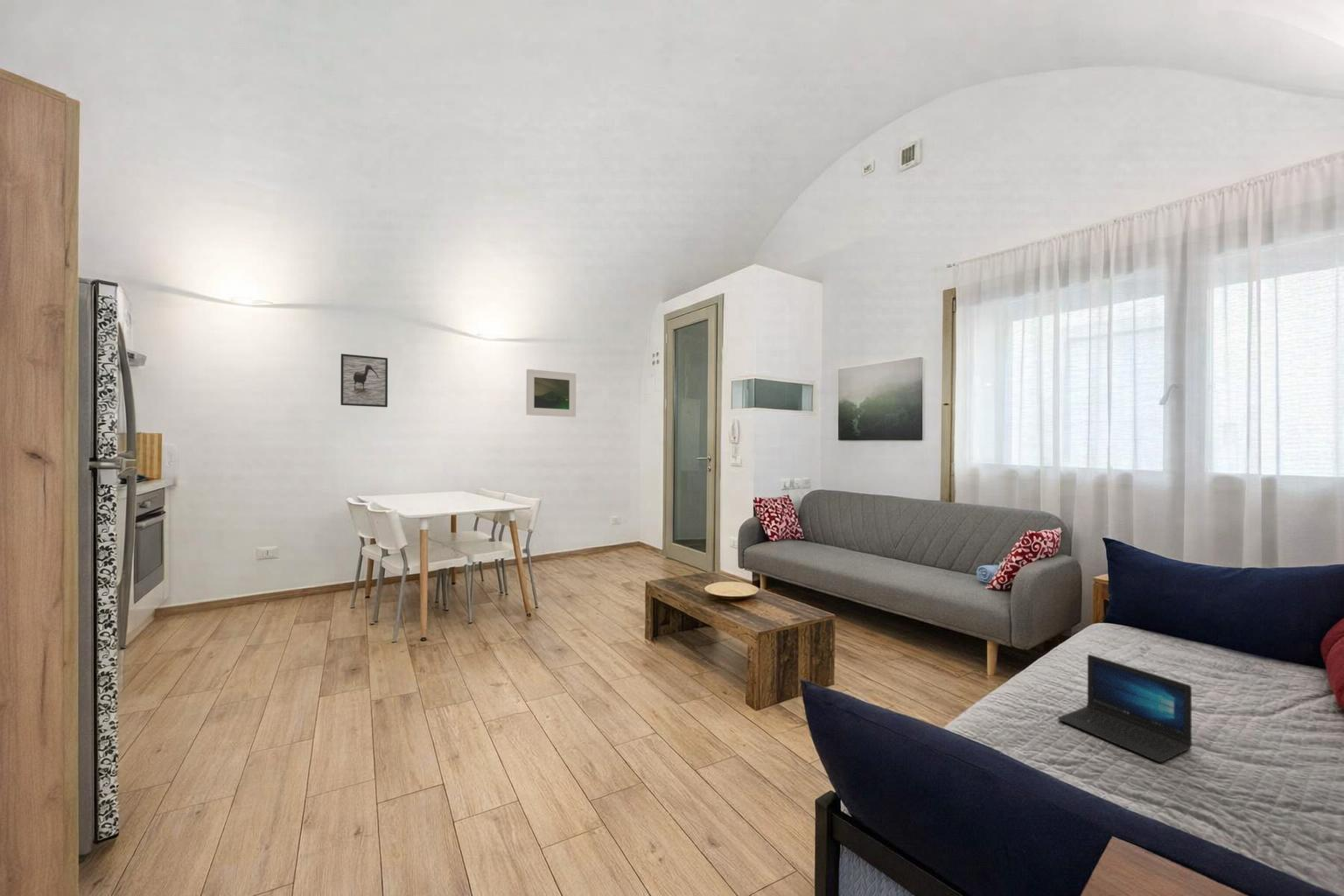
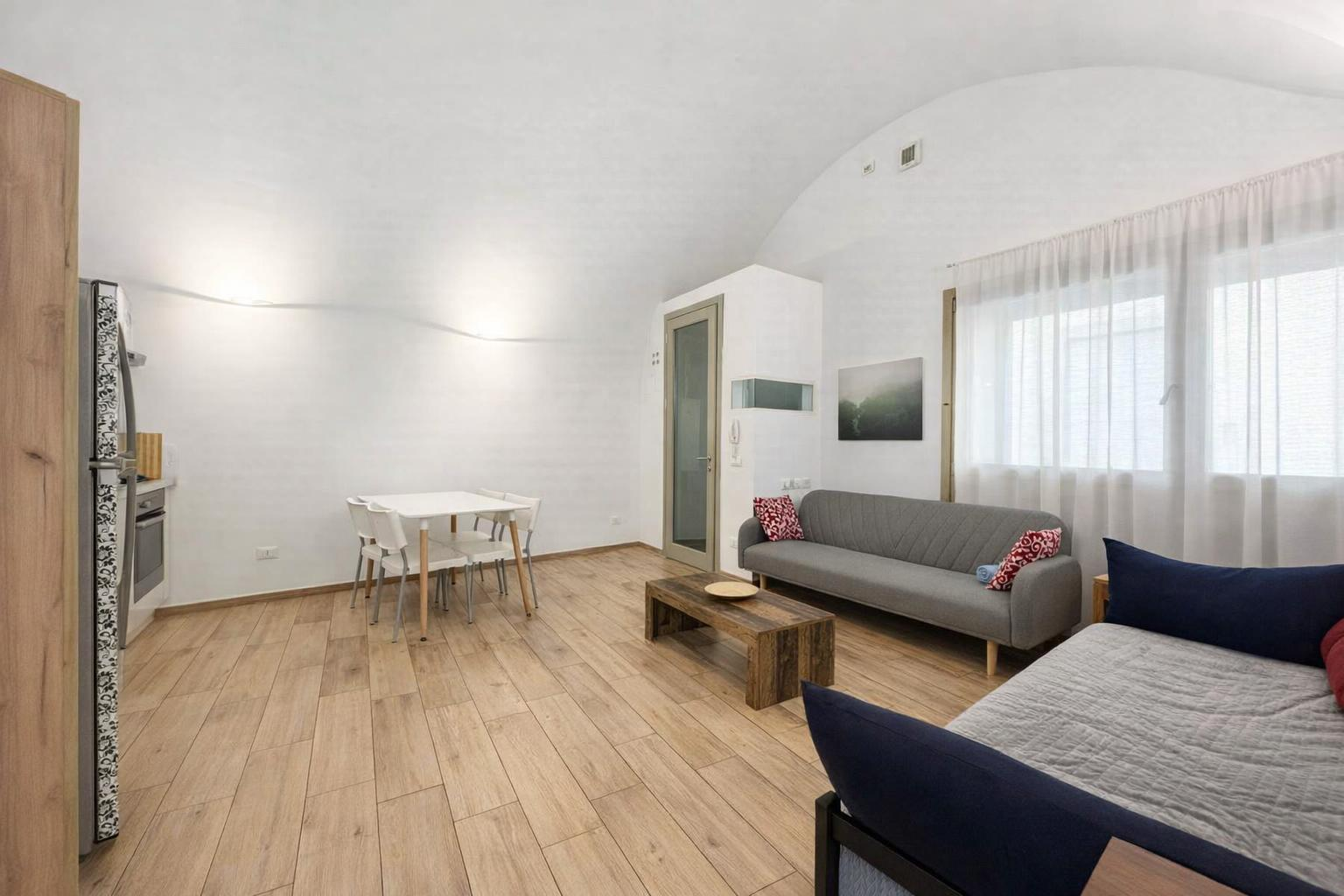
- laptop (1121, 704)
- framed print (364, 381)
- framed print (551, 393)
